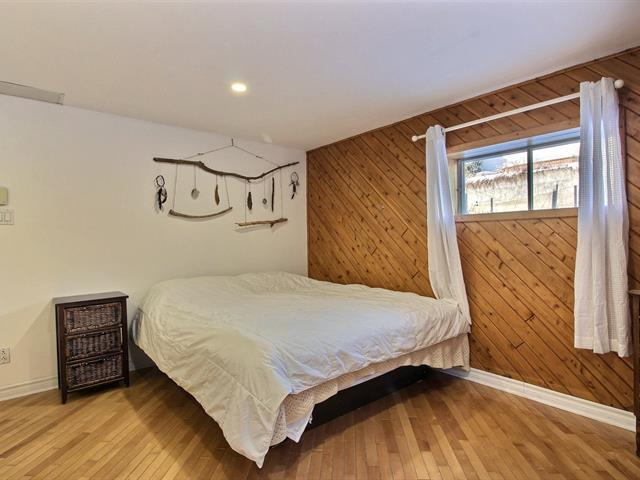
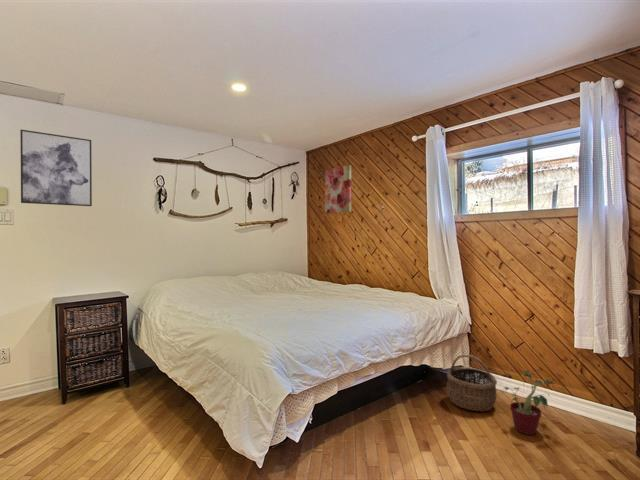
+ wall art (337, 190)
+ wicker basket (471, 379)
+ wall art (57, 169)
+ potted plant (530, 398)
